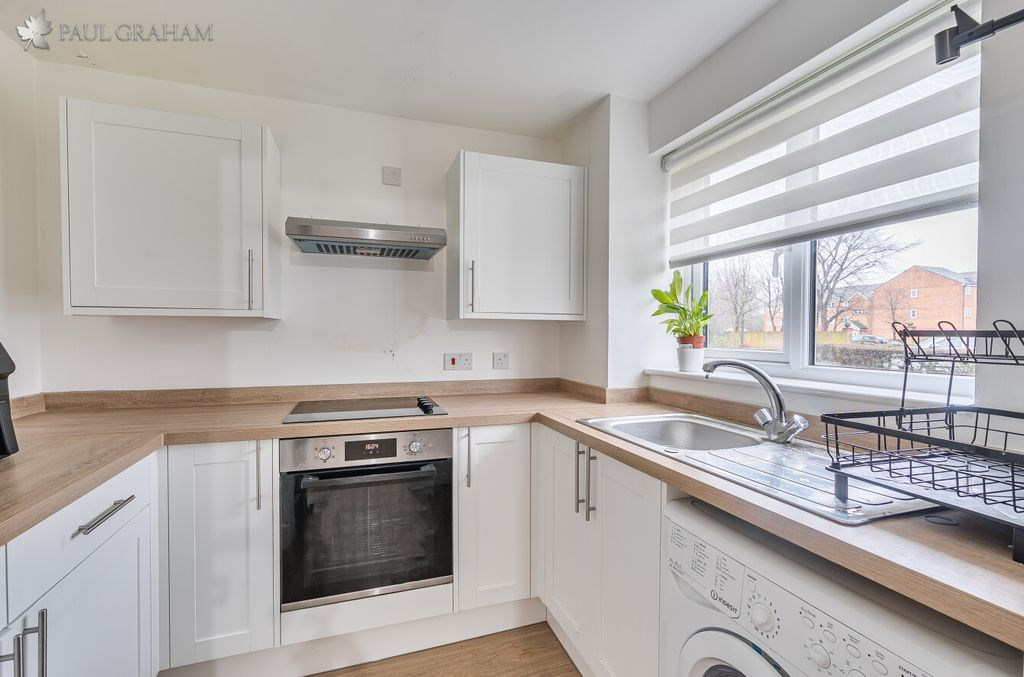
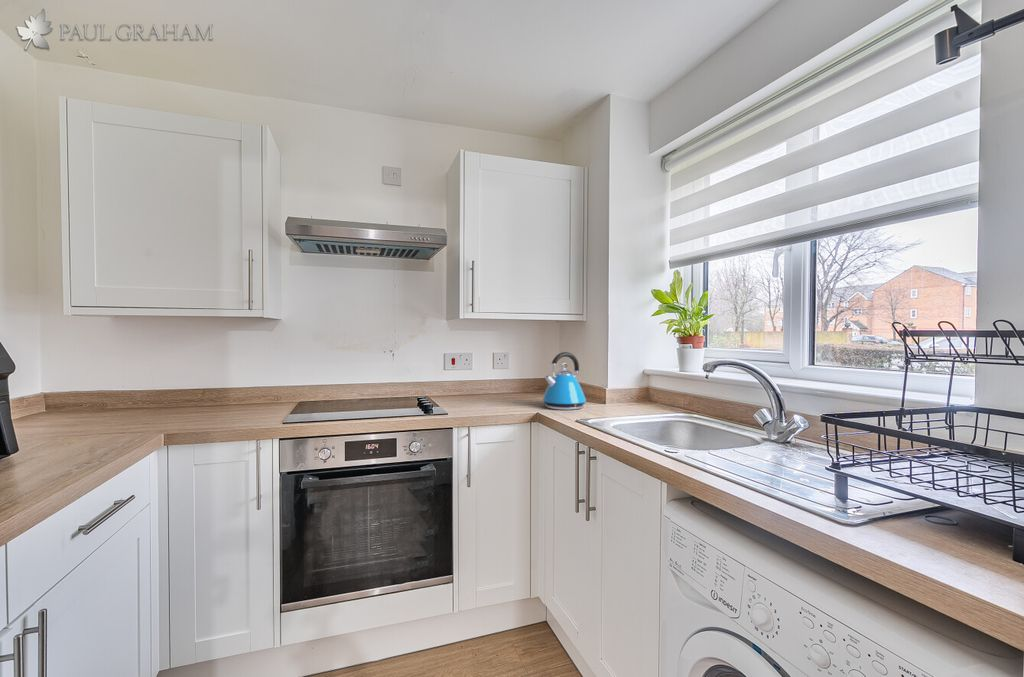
+ kettle (565, 379)
